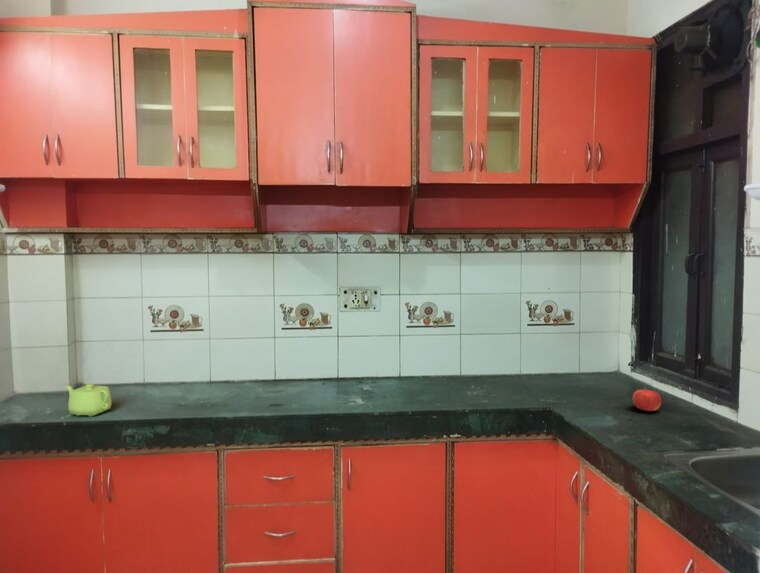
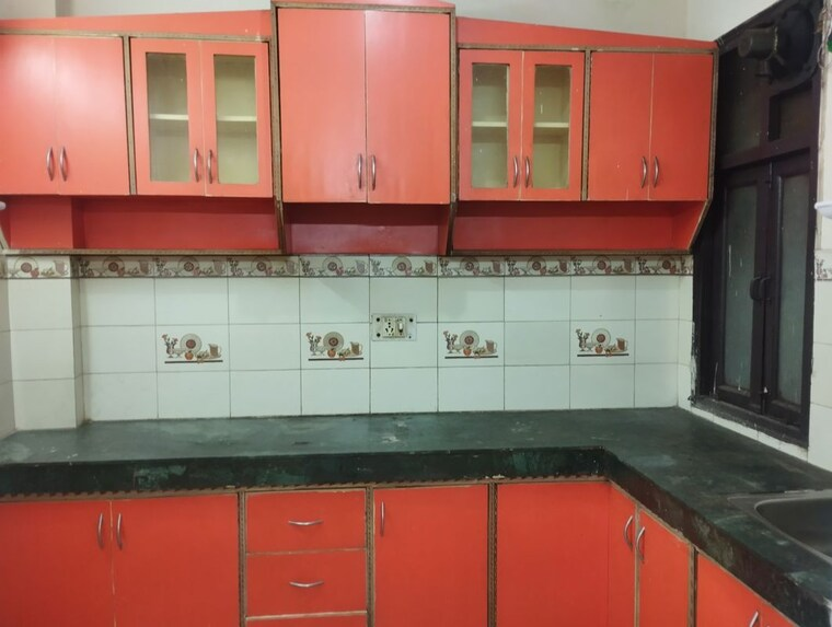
- teapot (86, 398)
- fruit (646, 398)
